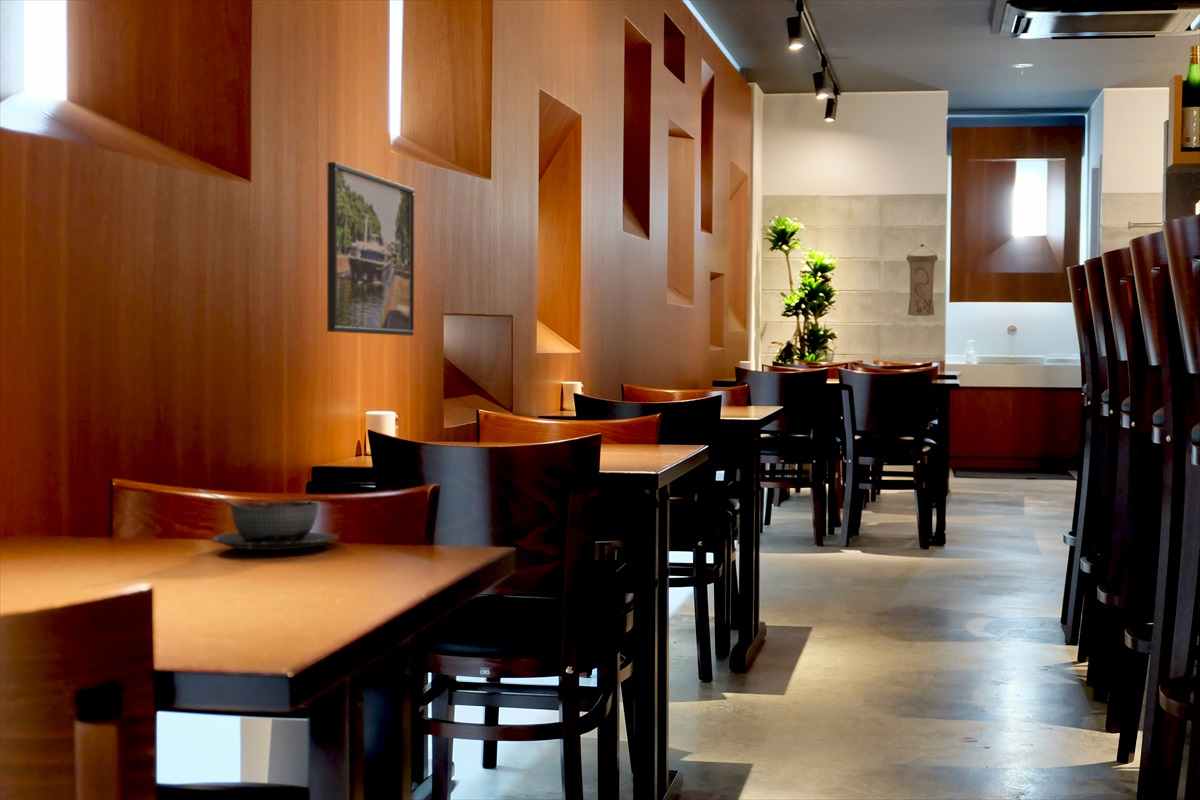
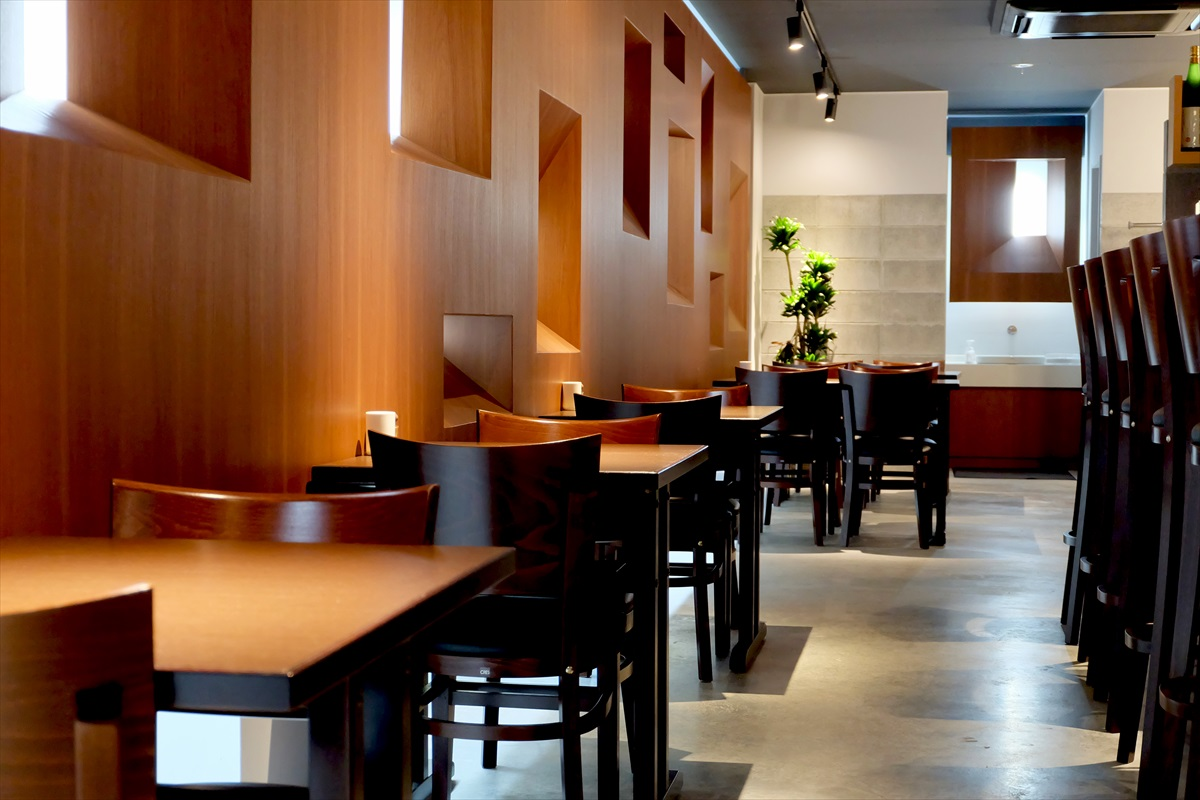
- soup bowl (271, 517)
- wall scroll (921, 279)
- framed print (373, 255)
